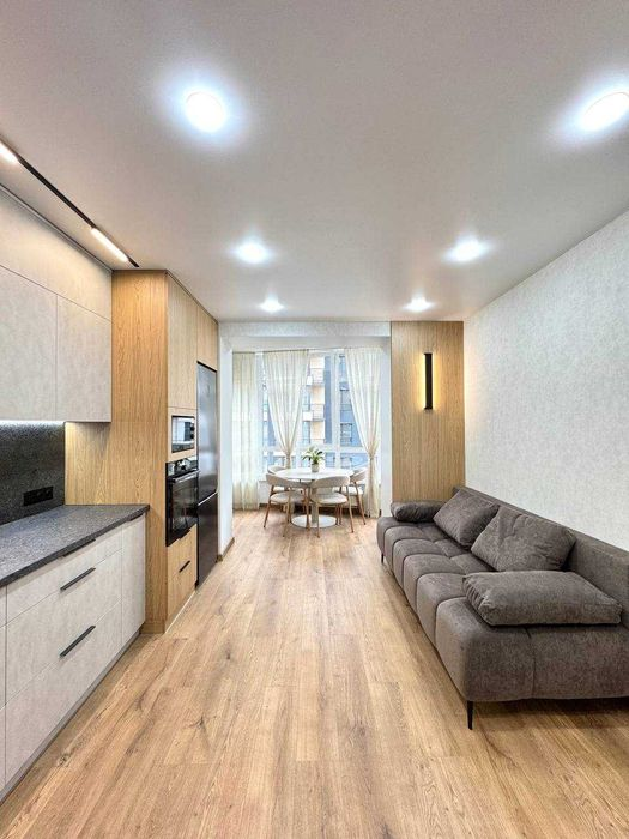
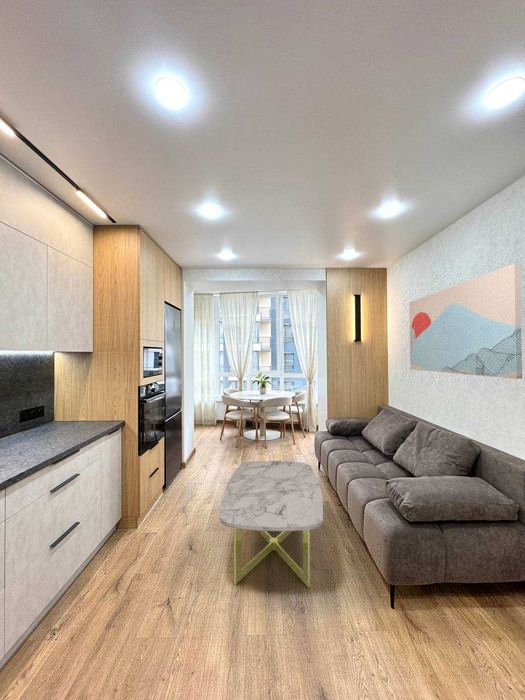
+ coffee table (273, 516)
+ wall art (450, 330)
